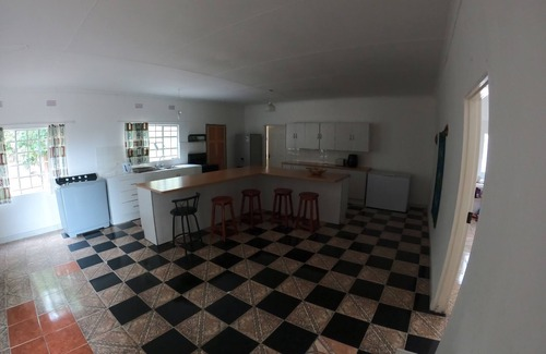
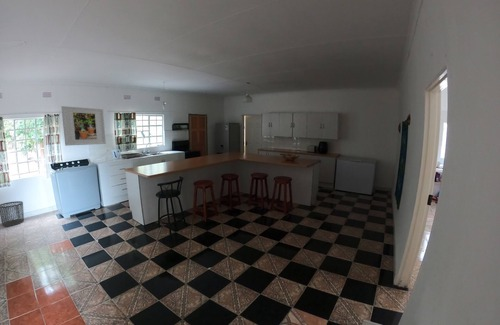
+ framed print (85, 126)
+ waste bin (12, 214)
